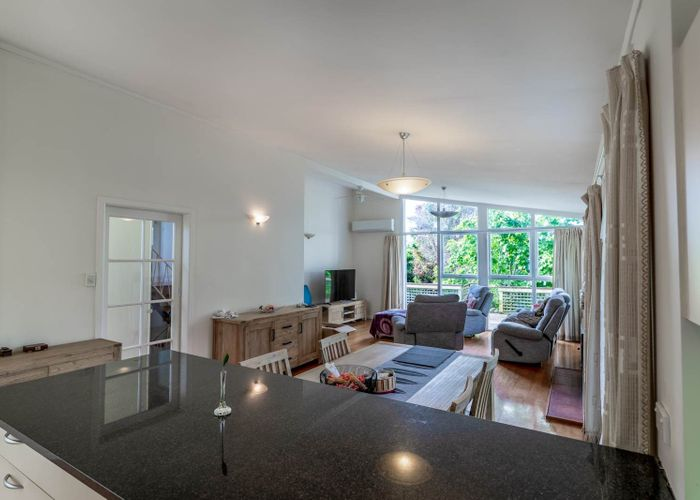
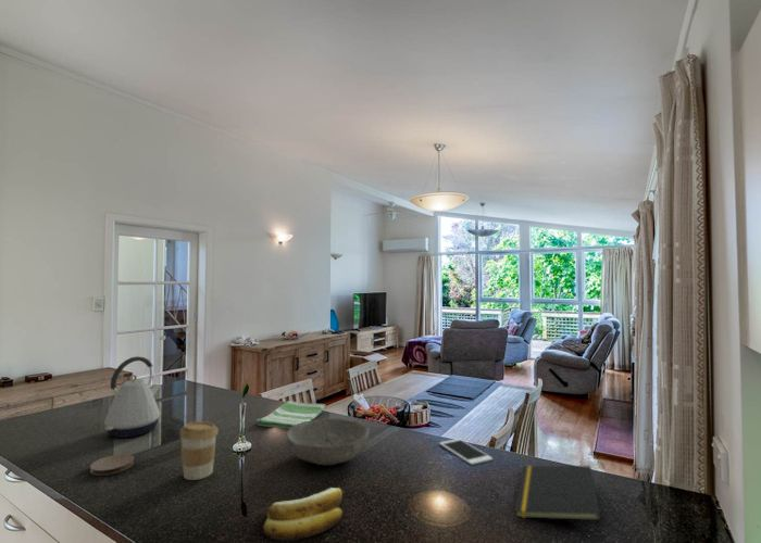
+ cell phone (464, 451)
+ dish towel (292, 414)
+ banana (304, 501)
+ bowl (327, 443)
+ notepad (556, 489)
+ kettle (135, 393)
+ coffee cup (198, 449)
+ coaster (112, 464)
